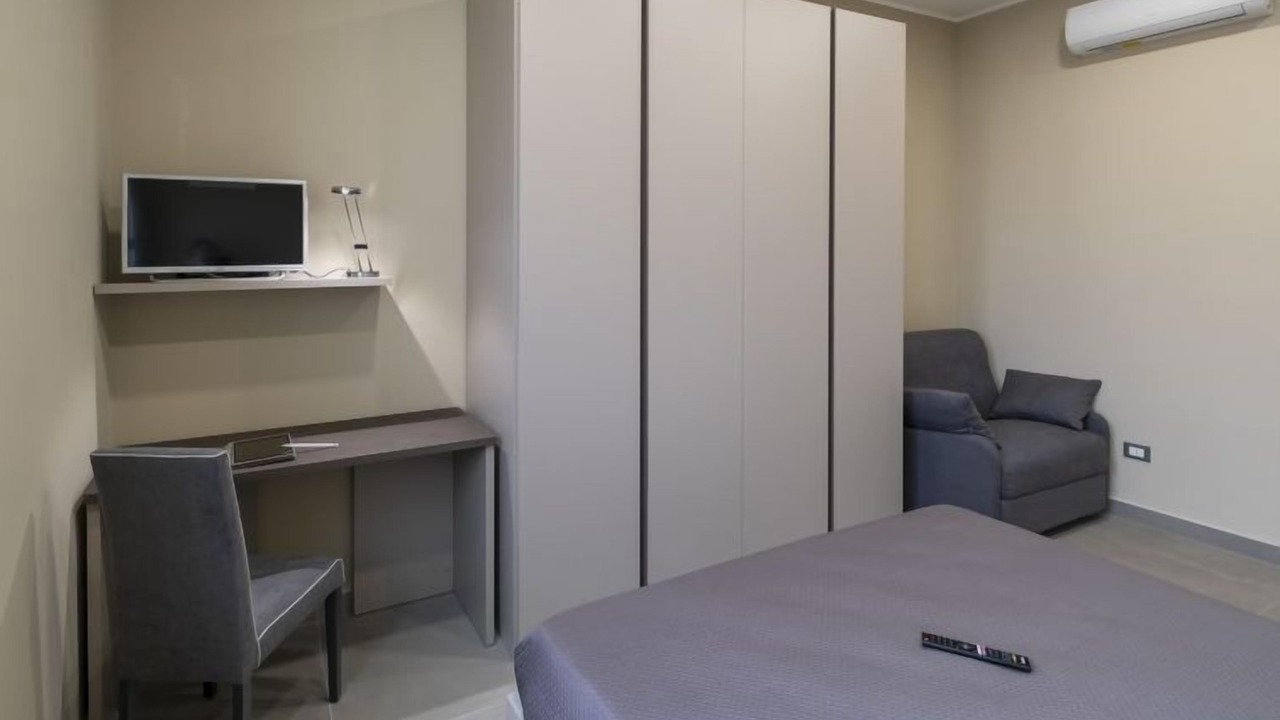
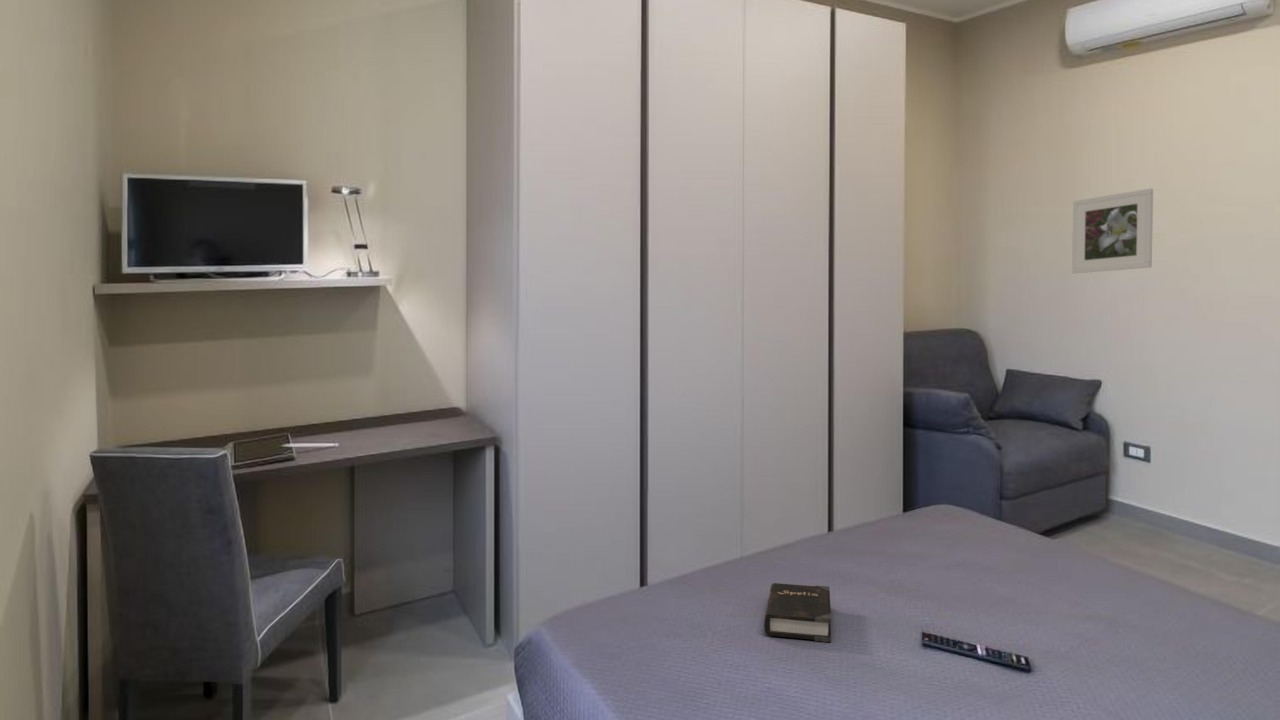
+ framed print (1110, 232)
+ hardback book (798, 609)
